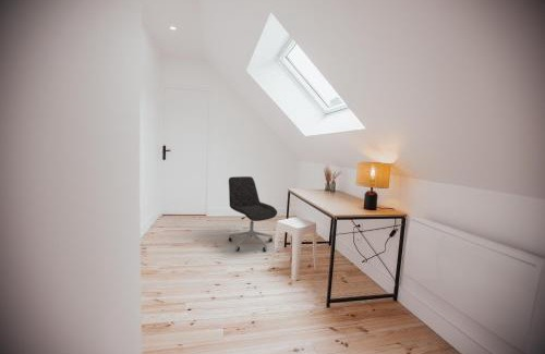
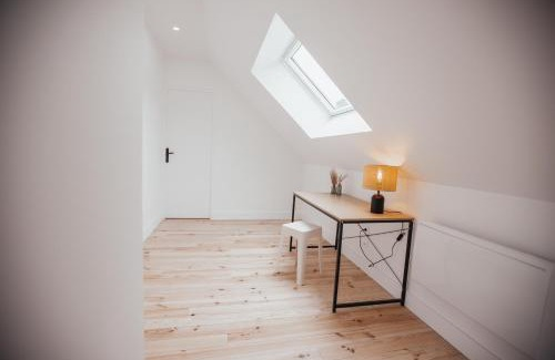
- office chair (251, 211)
